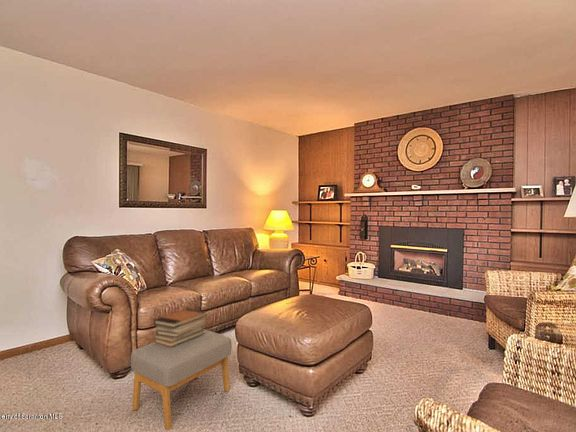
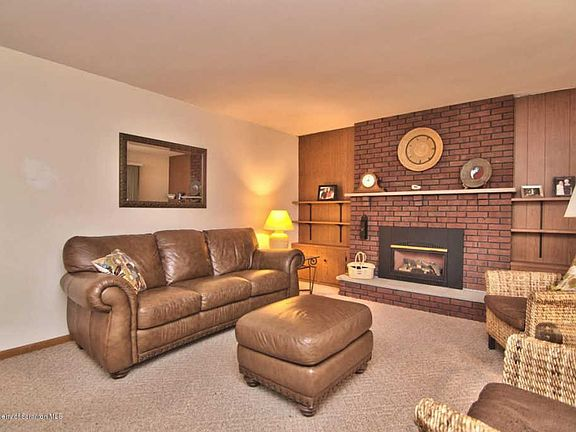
- book stack (181, 327)
- footstool (183, 370)
